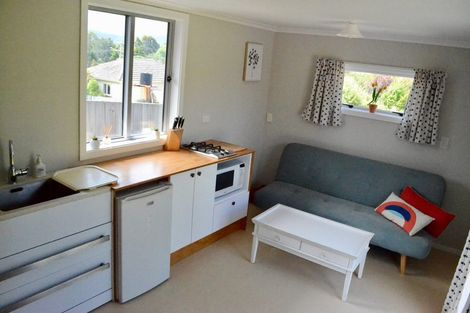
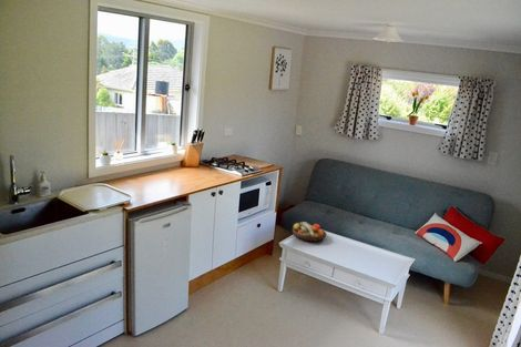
+ fruit bowl (309, 229)
